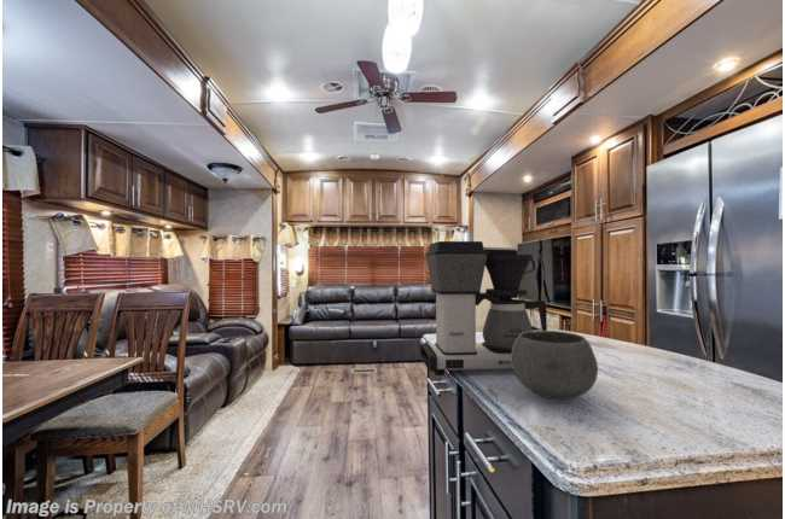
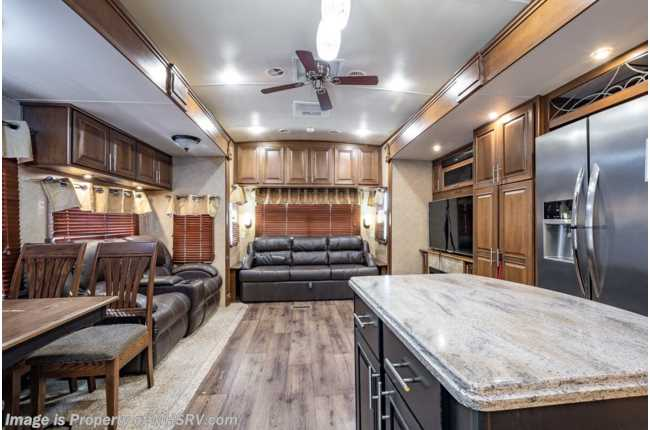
- coffee maker (487, 299)
- bowl (552, 365)
